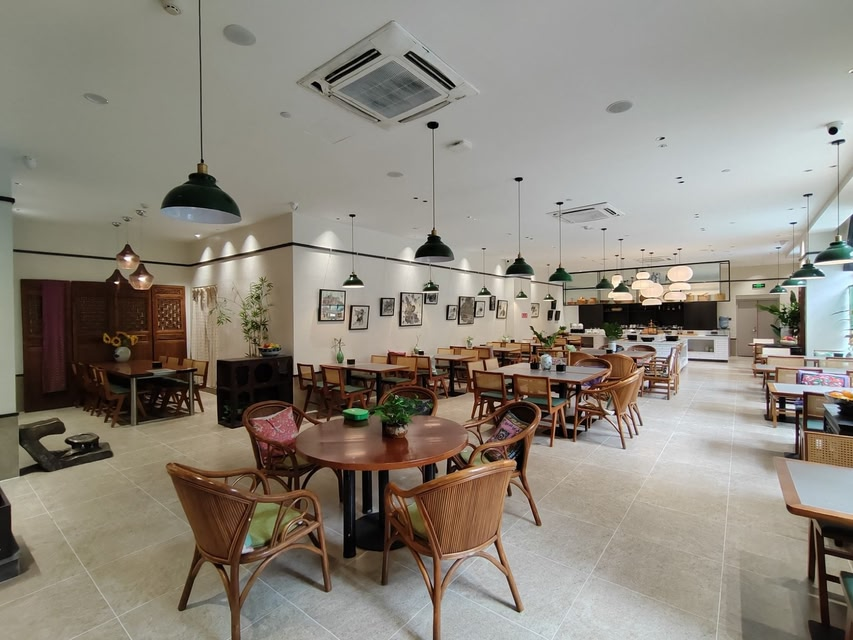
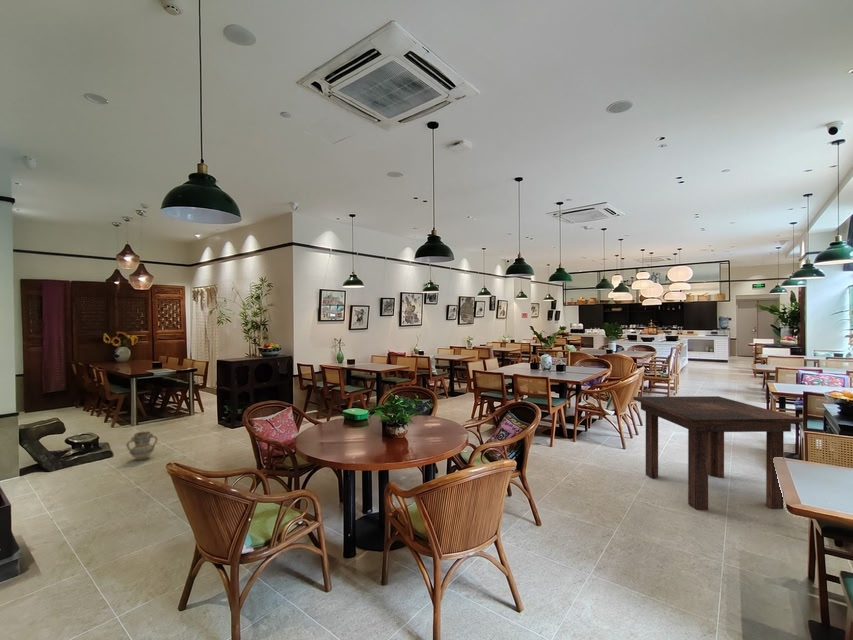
+ dining table (707, 448)
+ ceramic jug (142, 445)
